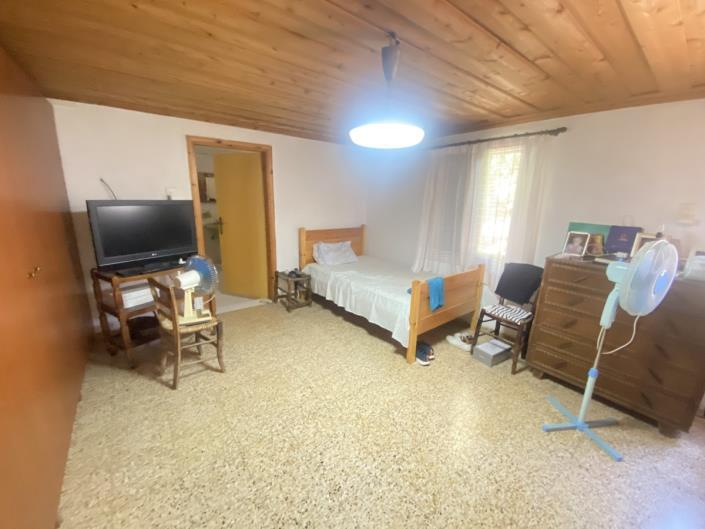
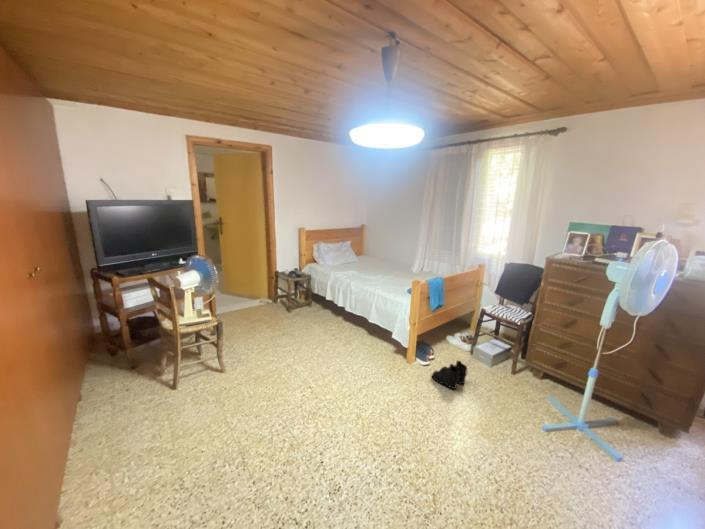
+ boots (449, 370)
